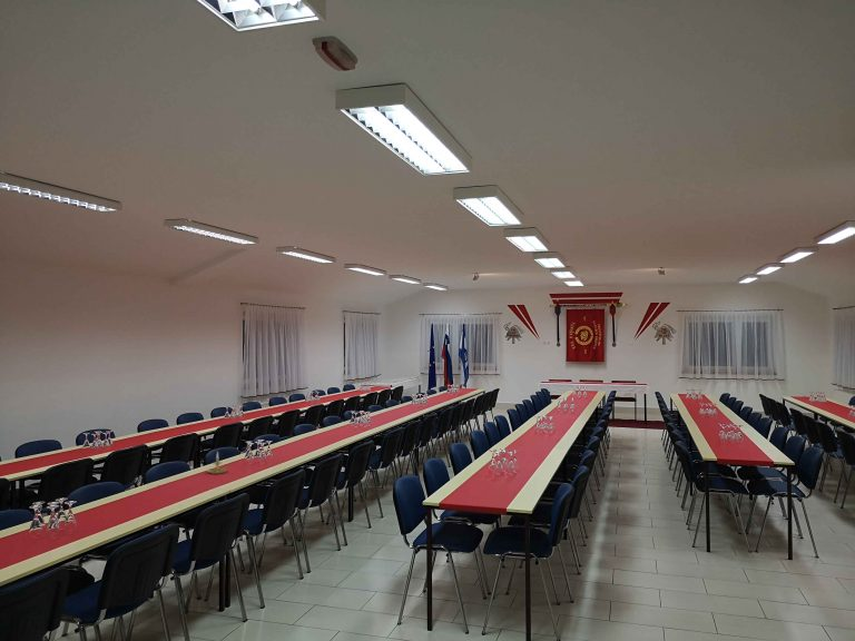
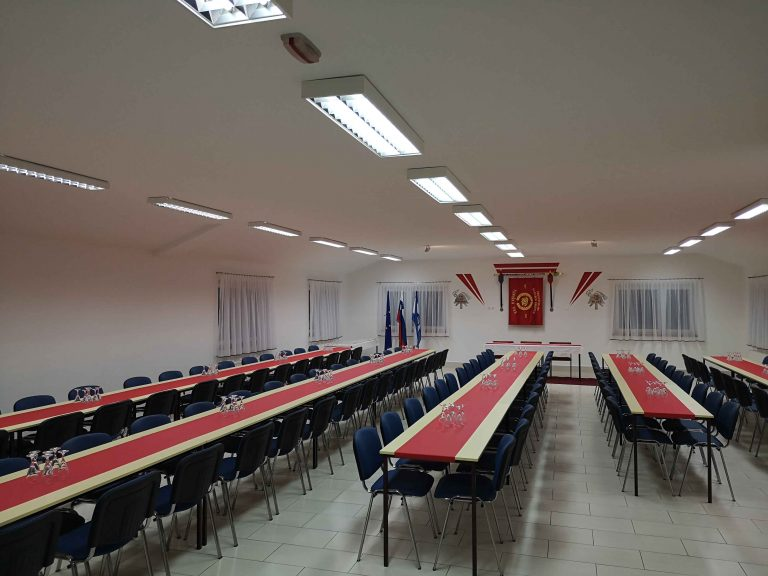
- candle holder (218, 462)
